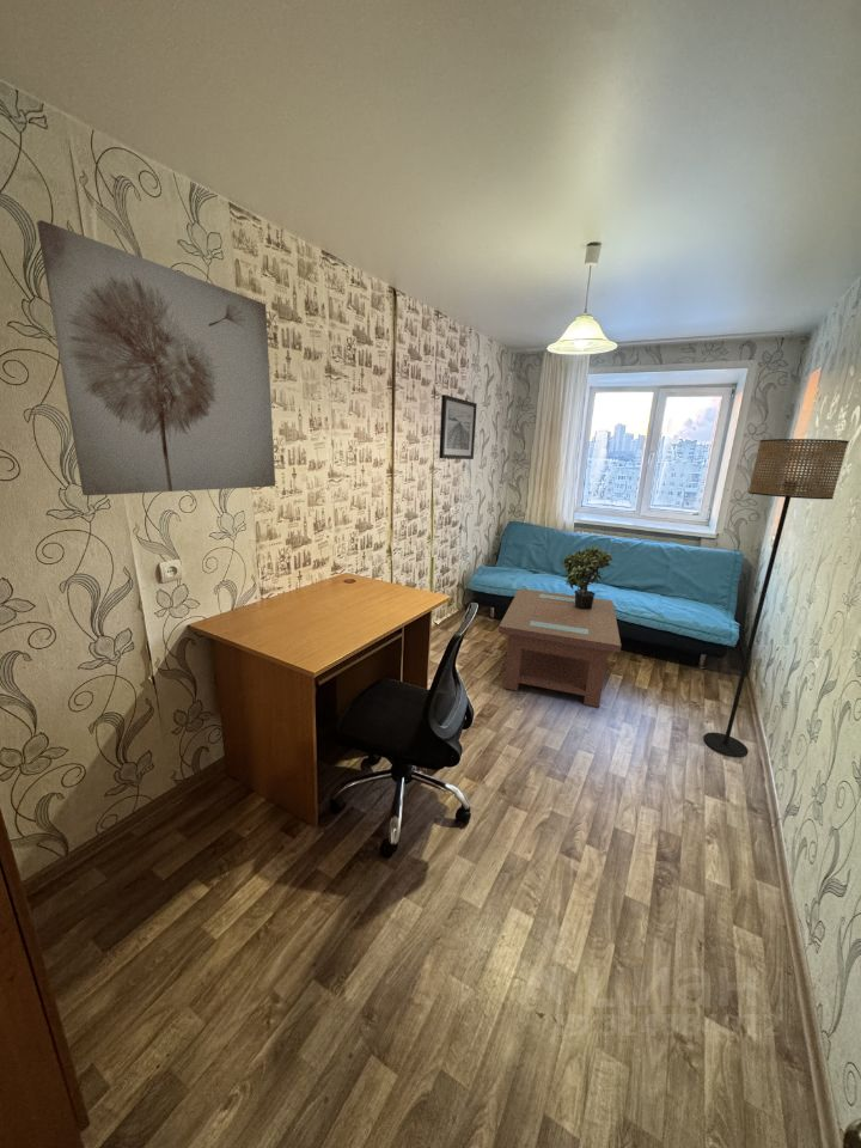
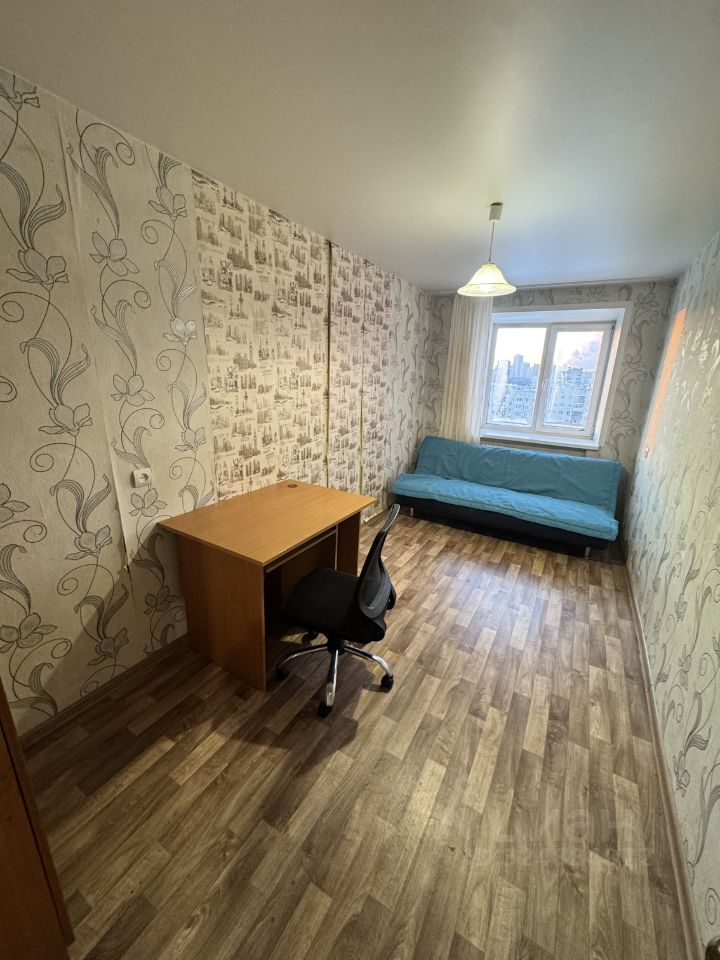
- potted plant (588, 576)
- wall art (458, 429)
- floor lamp (759, 607)
- coffee table (557, 641)
- wall art (185, 386)
